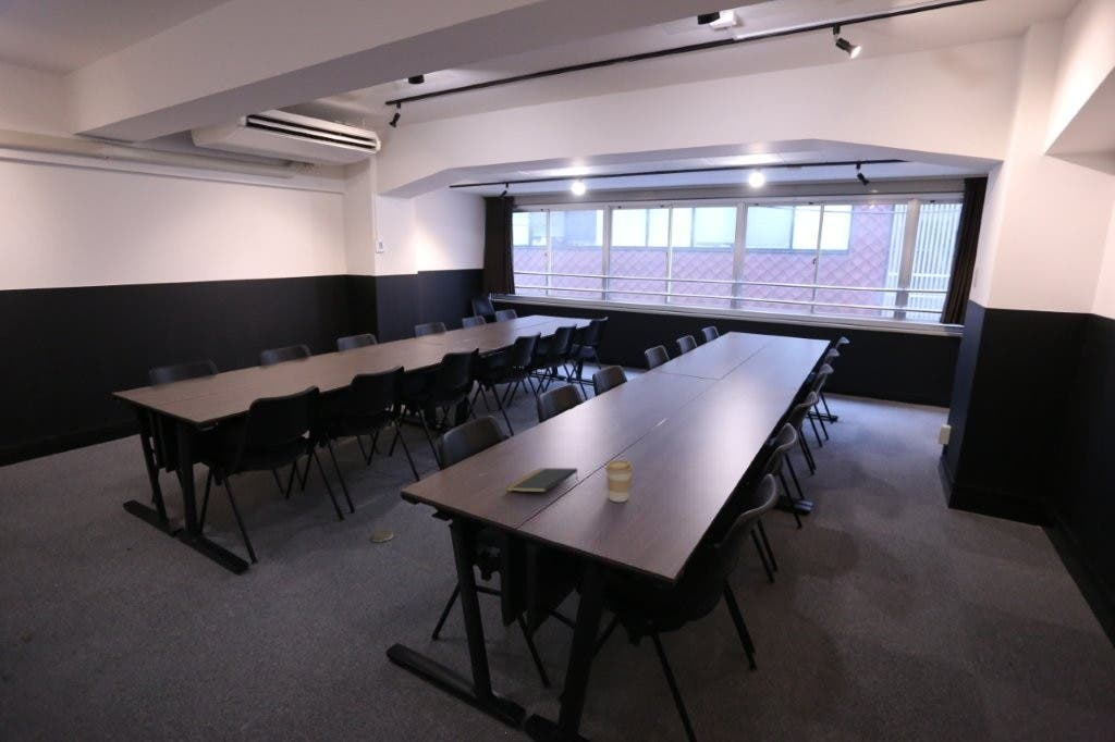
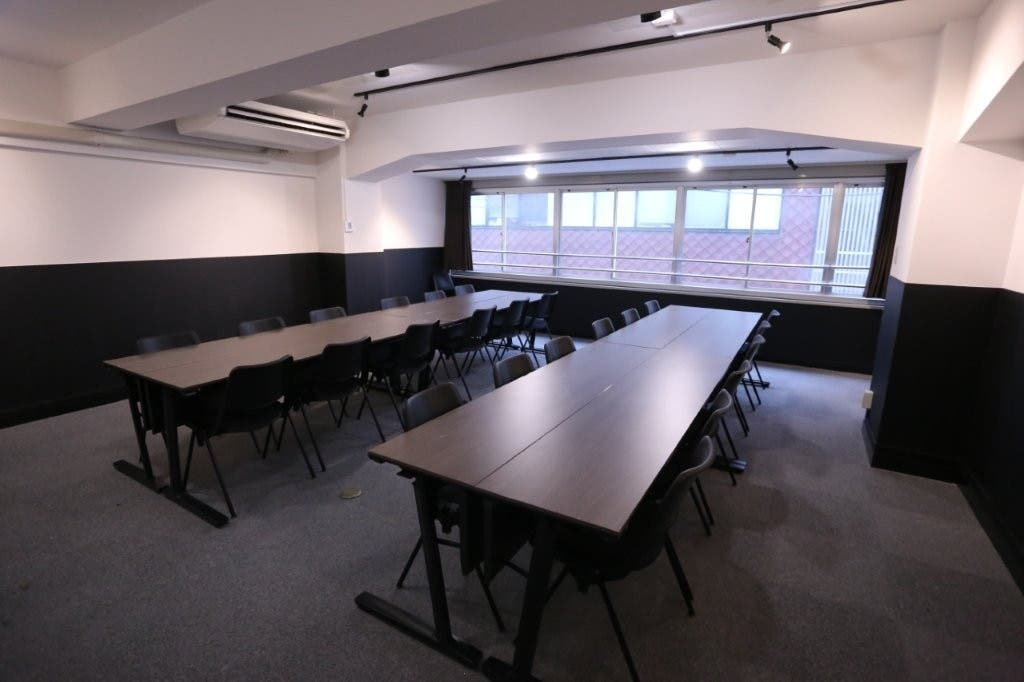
- notepad (542, 479)
- coffee cup (618, 480)
